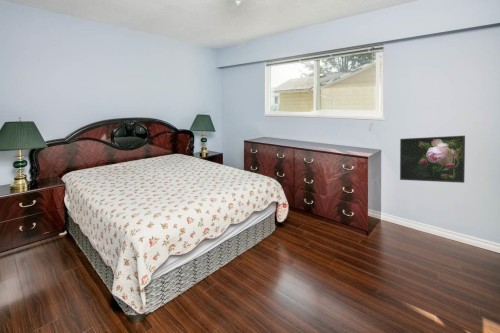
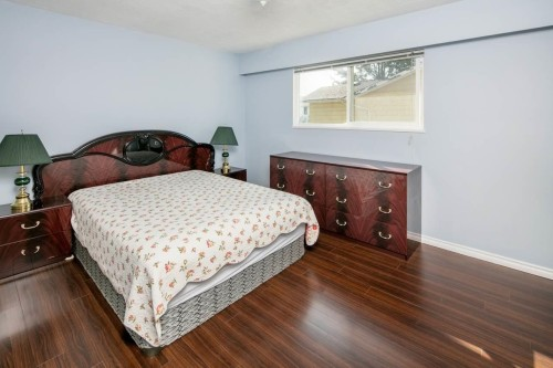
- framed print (430, 159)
